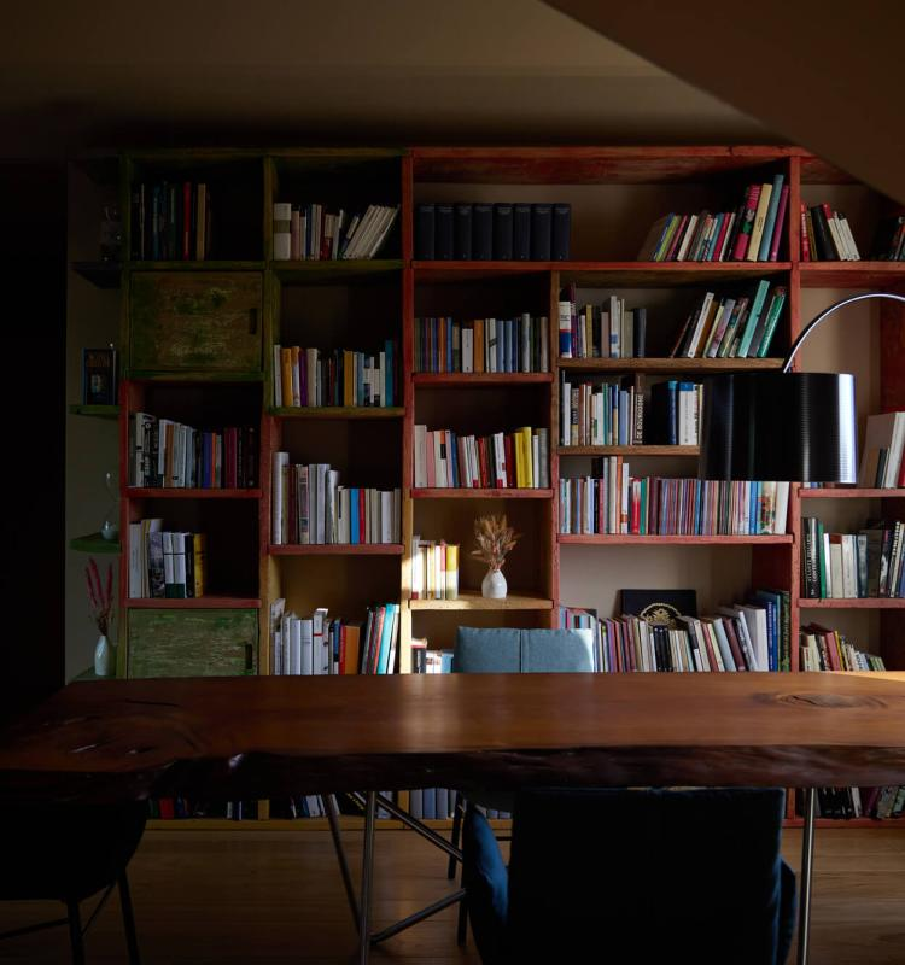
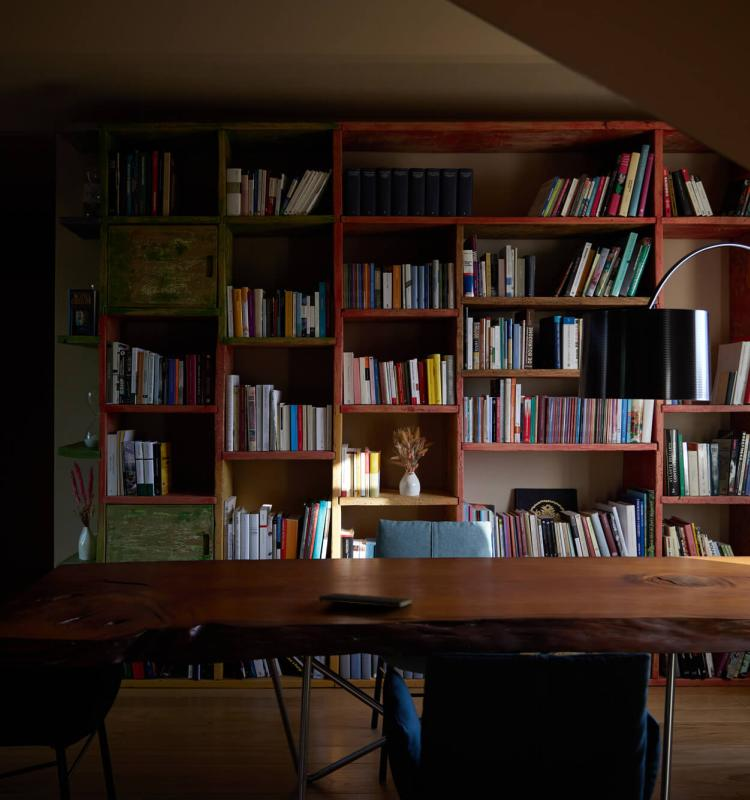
+ notepad (366, 599)
